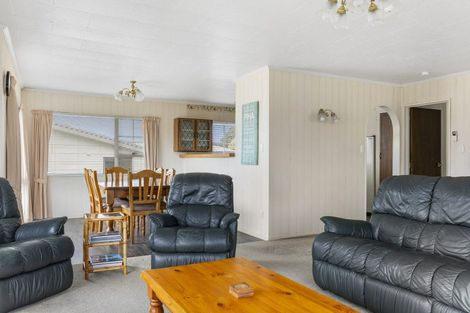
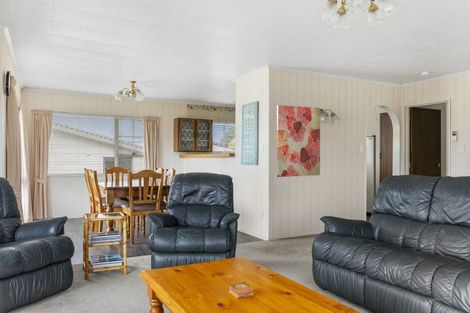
+ wall art (299, 141)
